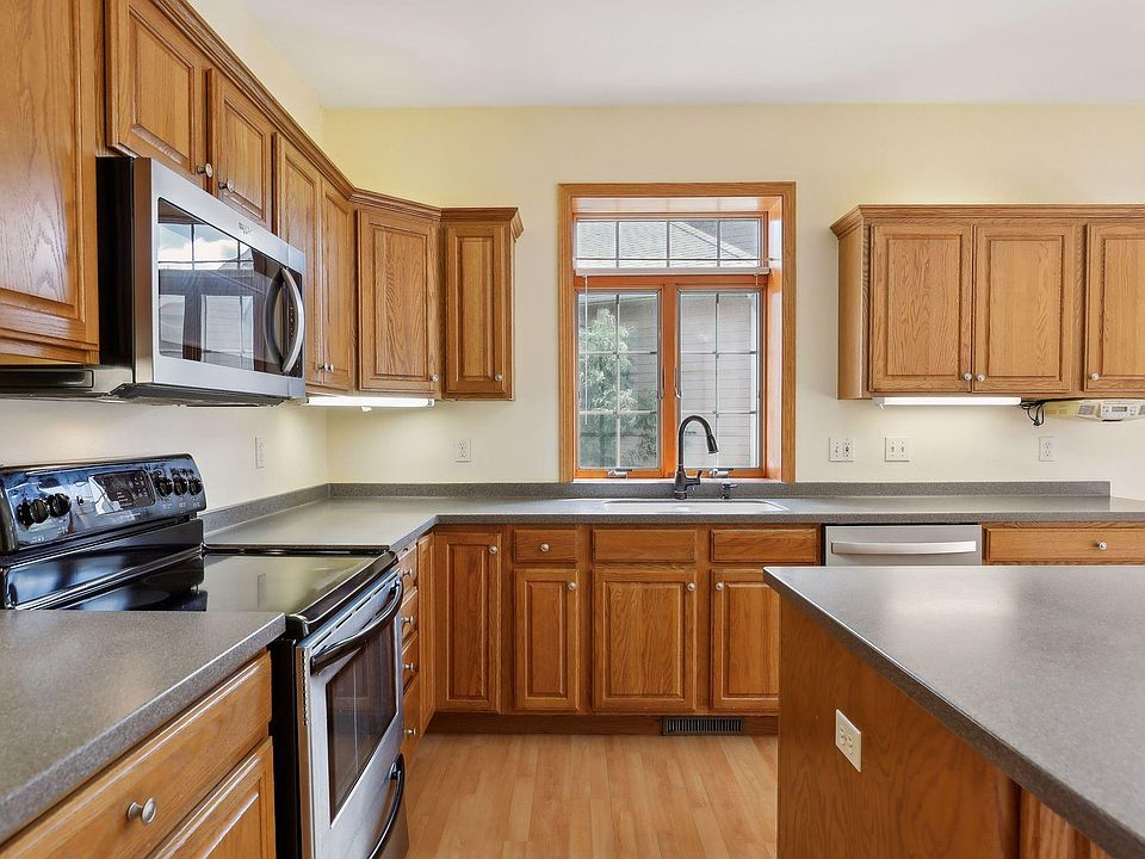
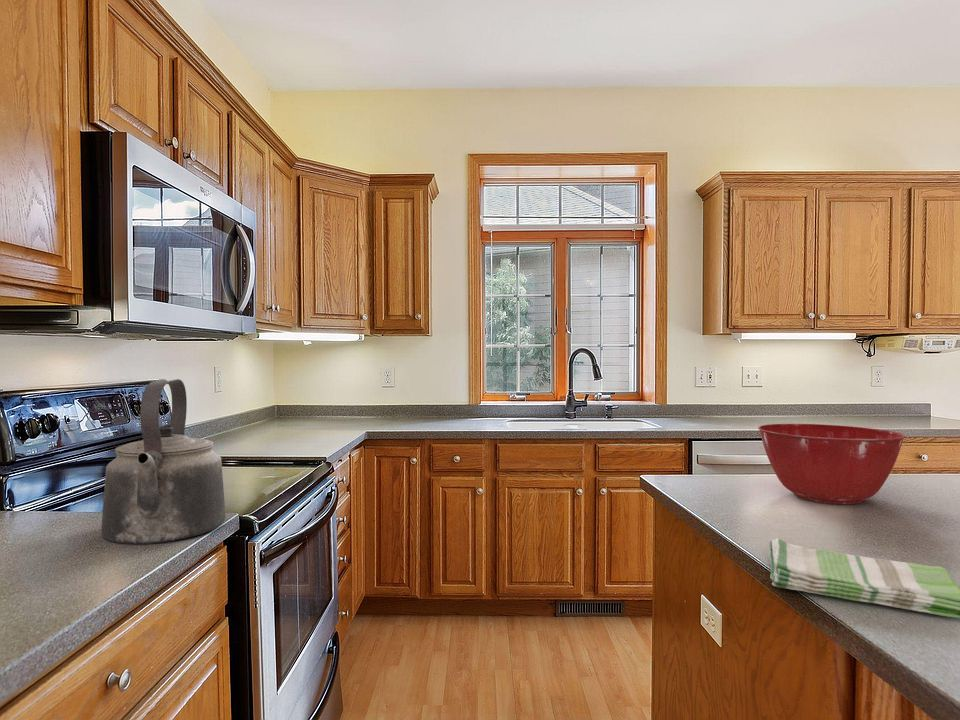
+ mixing bowl (826, 463)
+ kettle (163, 455)
+ dish towel (858, 570)
